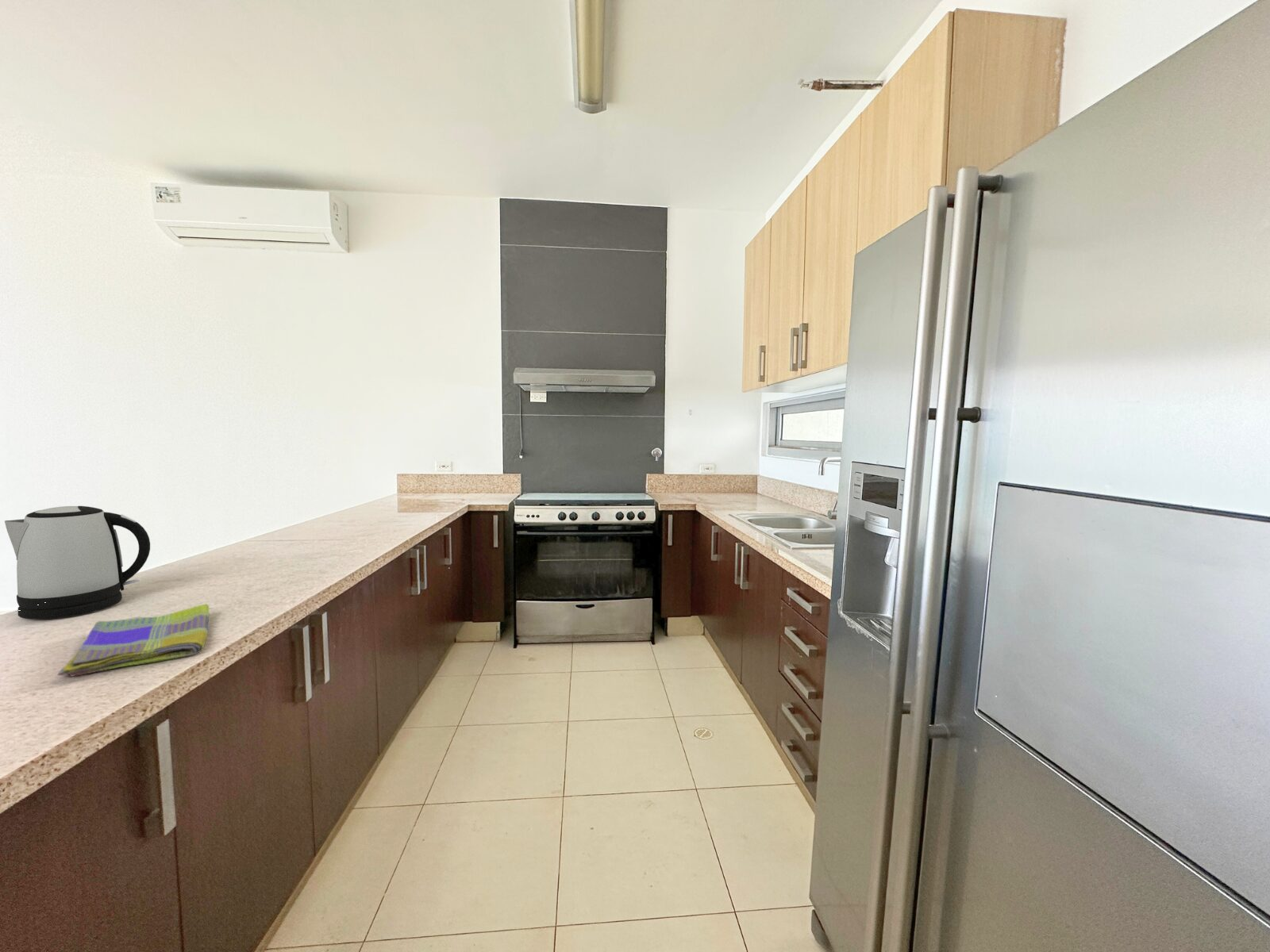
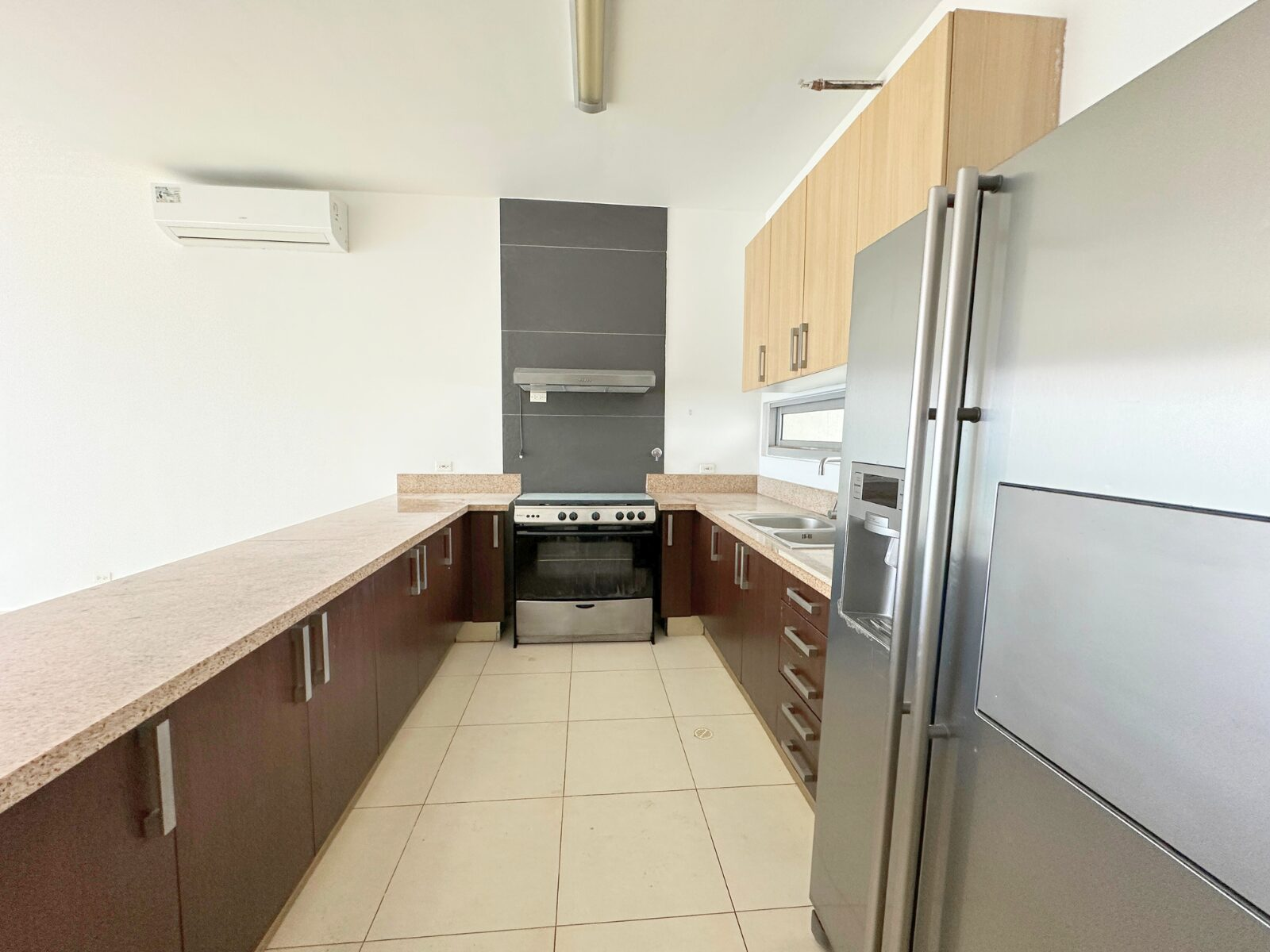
- kettle (84, 555)
- dish towel (146, 635)
